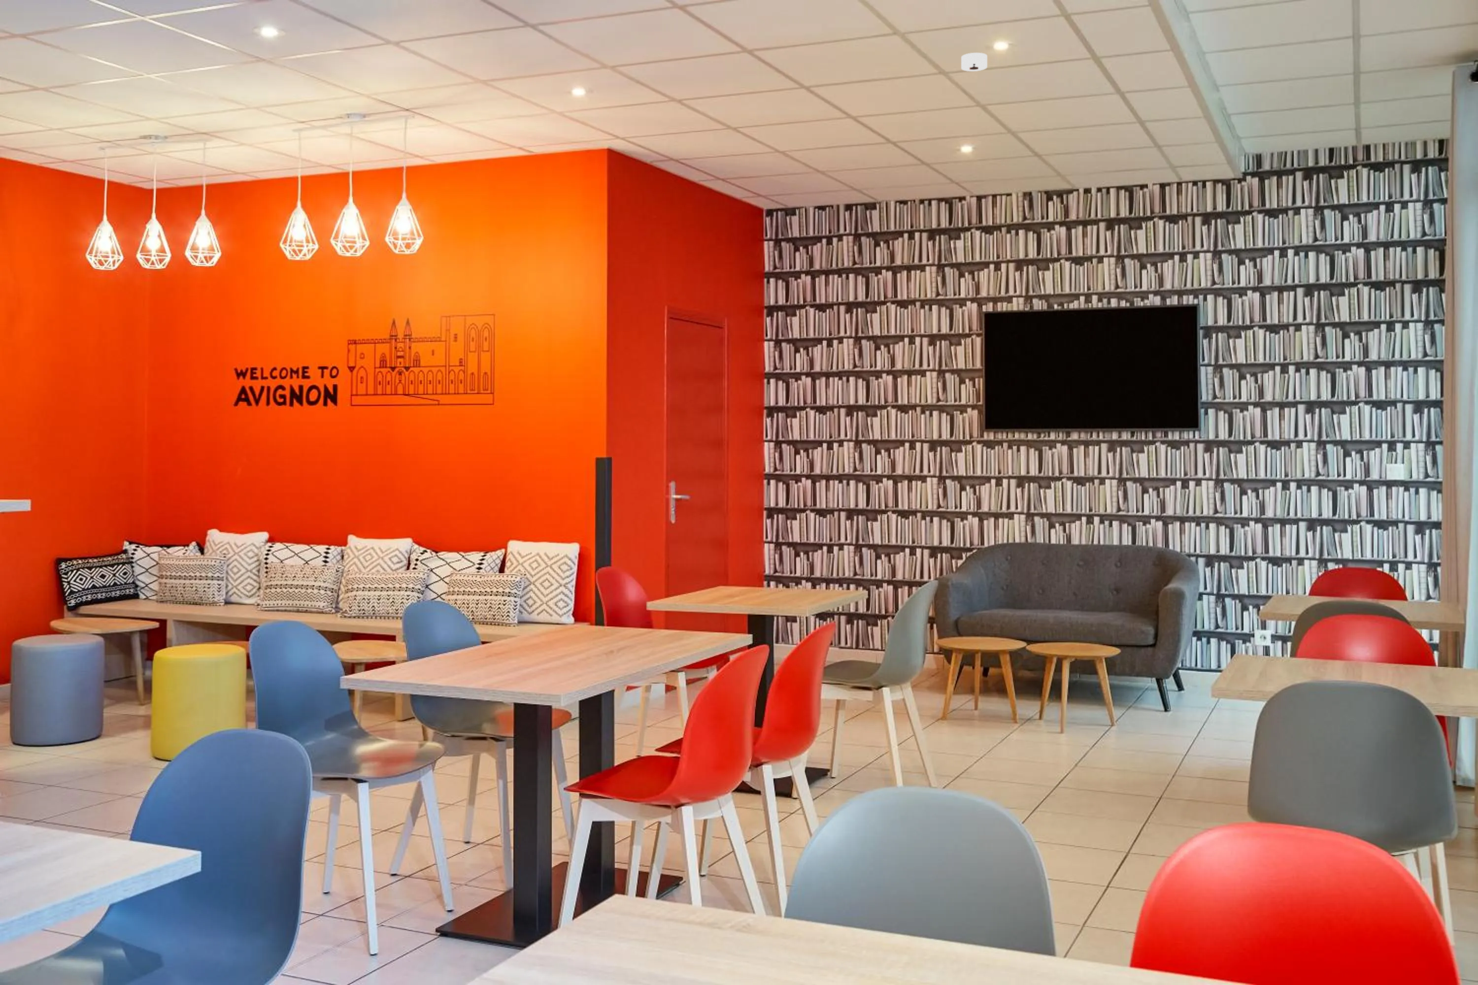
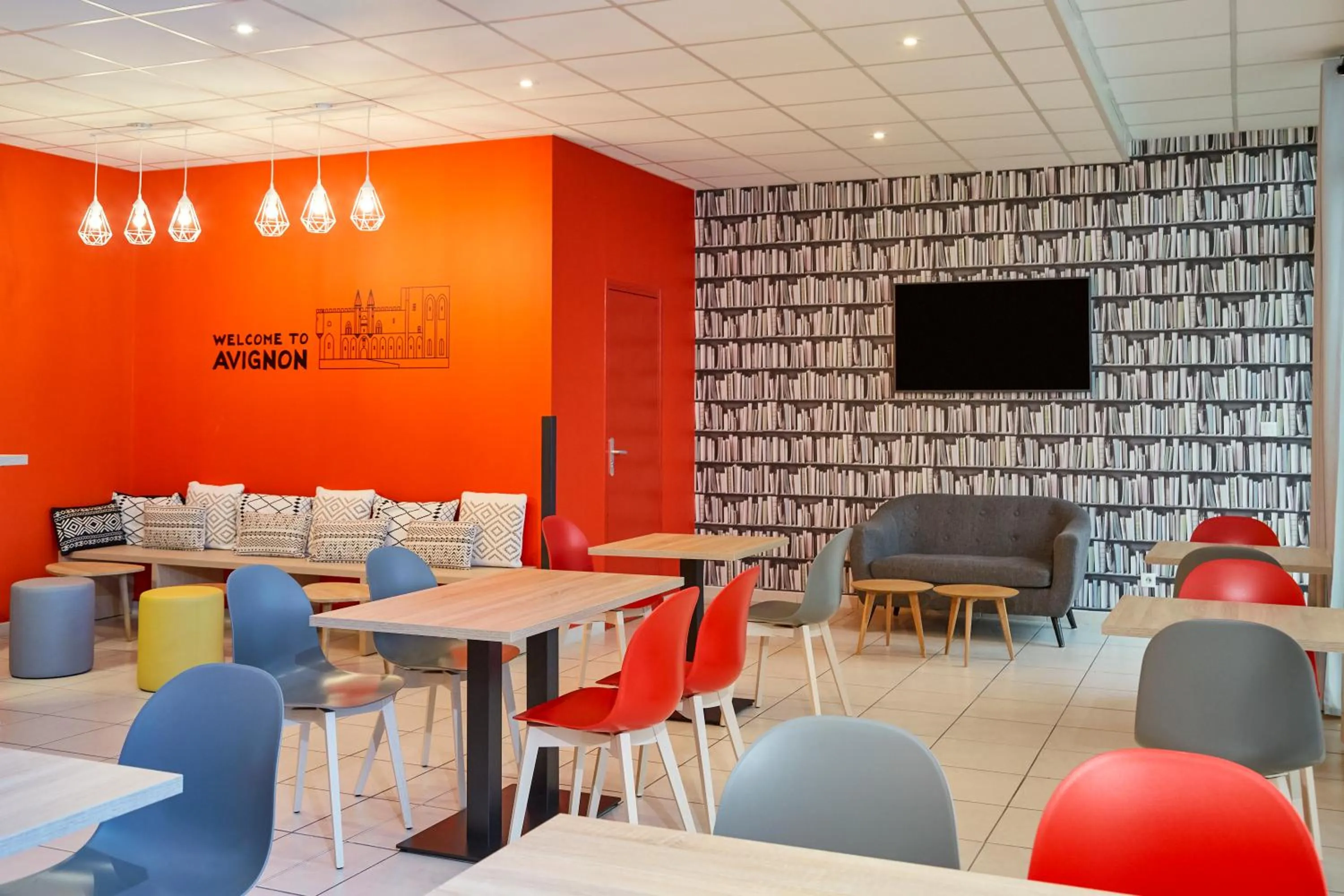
- smoke detector (974, 63)
